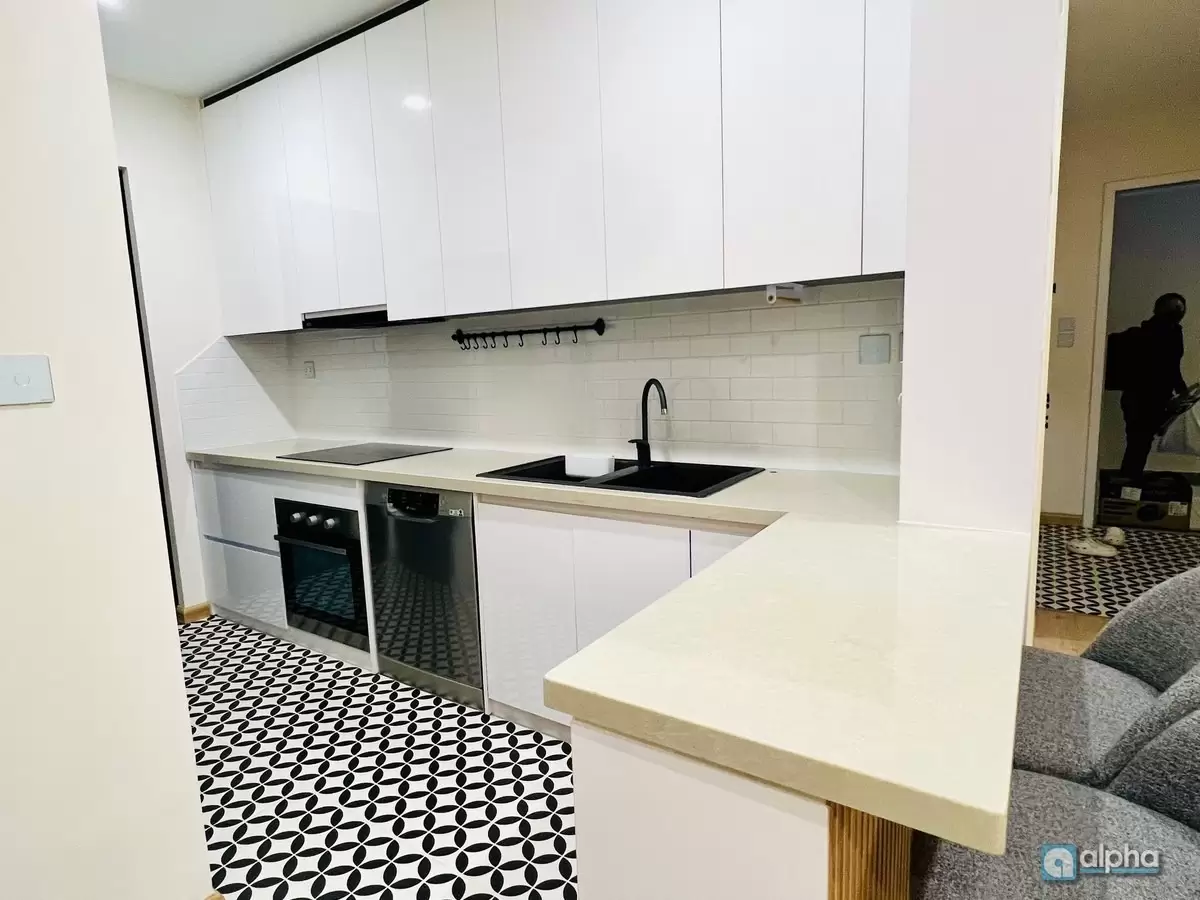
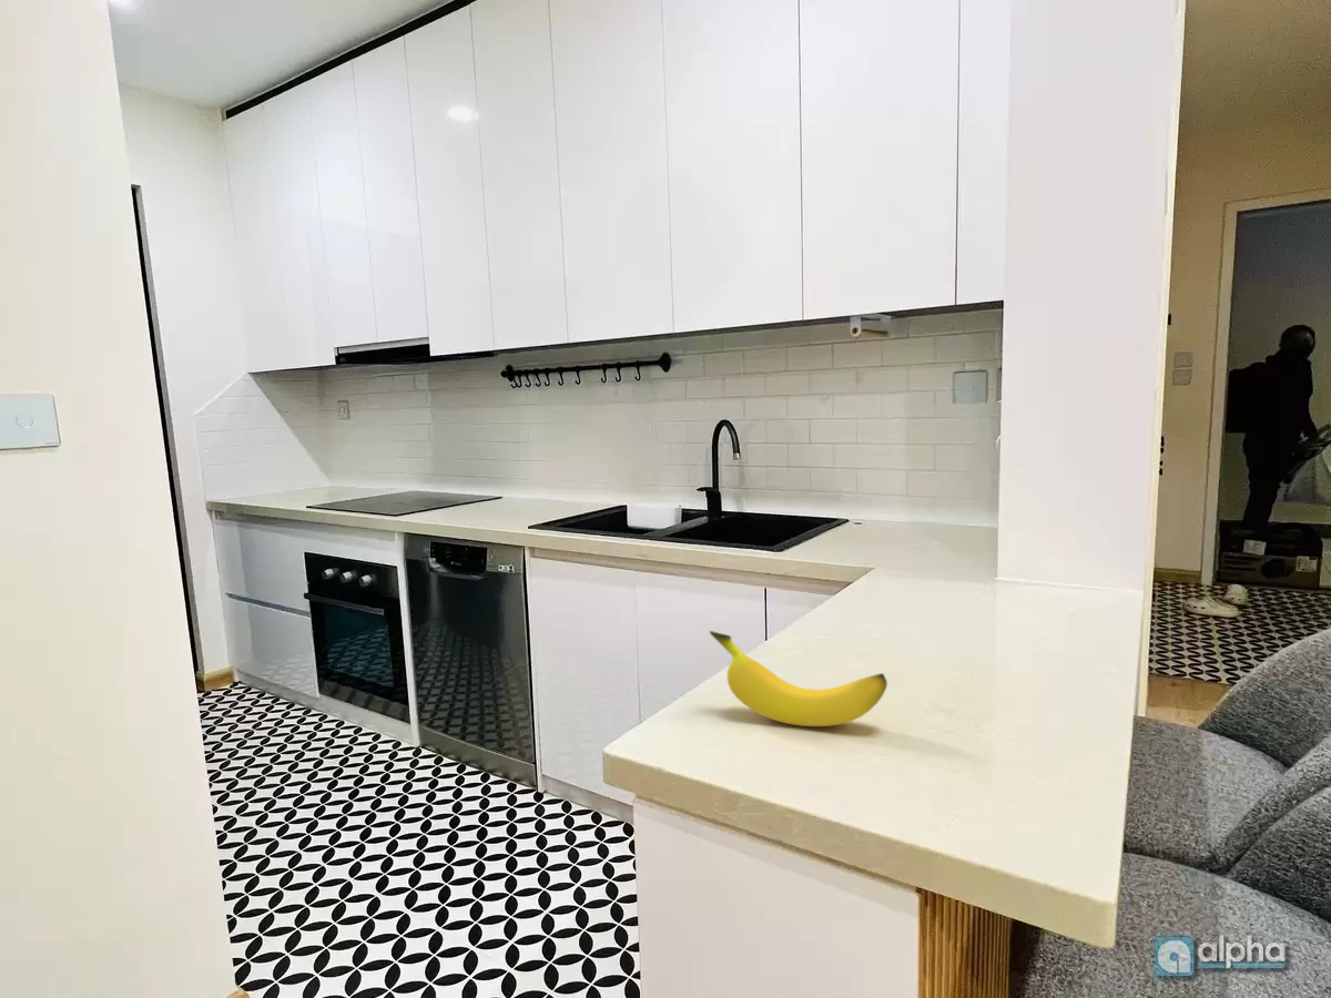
+ banana (794, 685)
